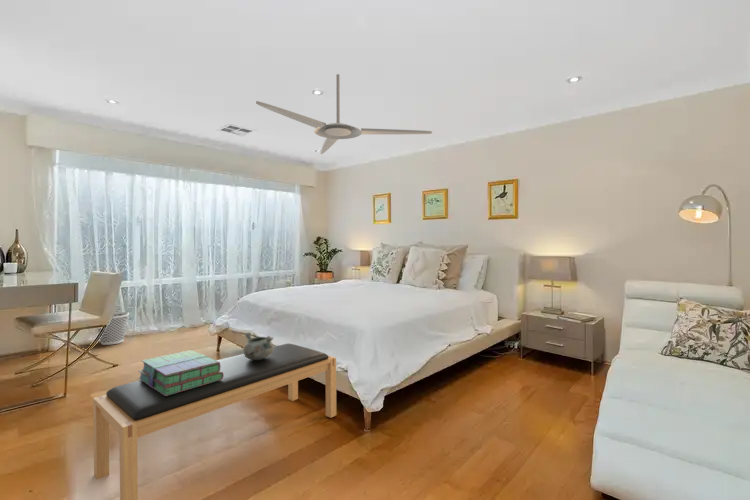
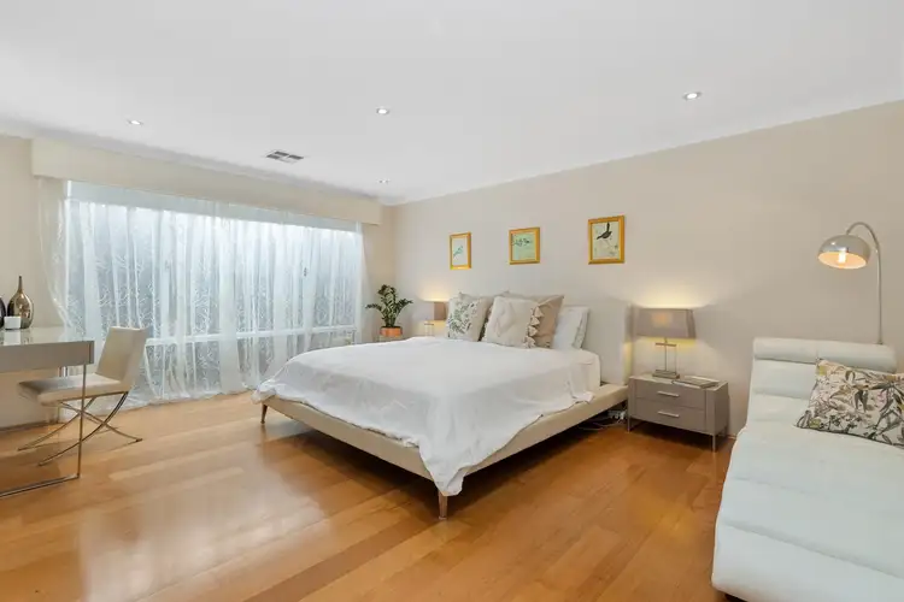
- bench (233, 403)
- decorative bowl (257, 346)
- stack of books (180, 369)
- wastebasket (112, 328)
- ceiling fan (339, 107)
